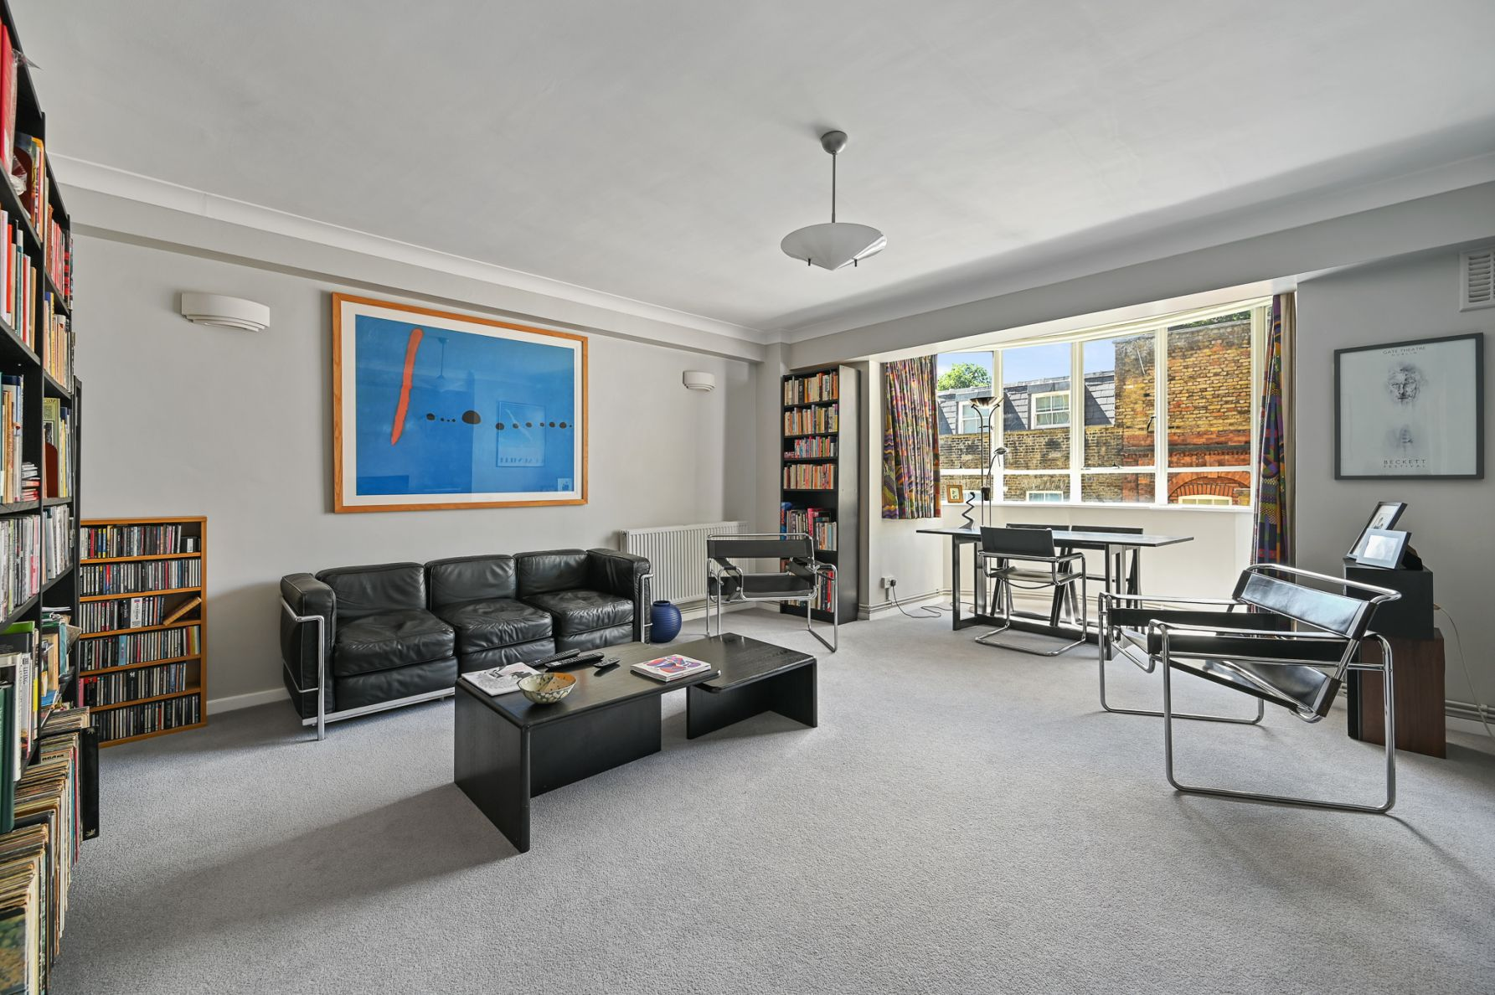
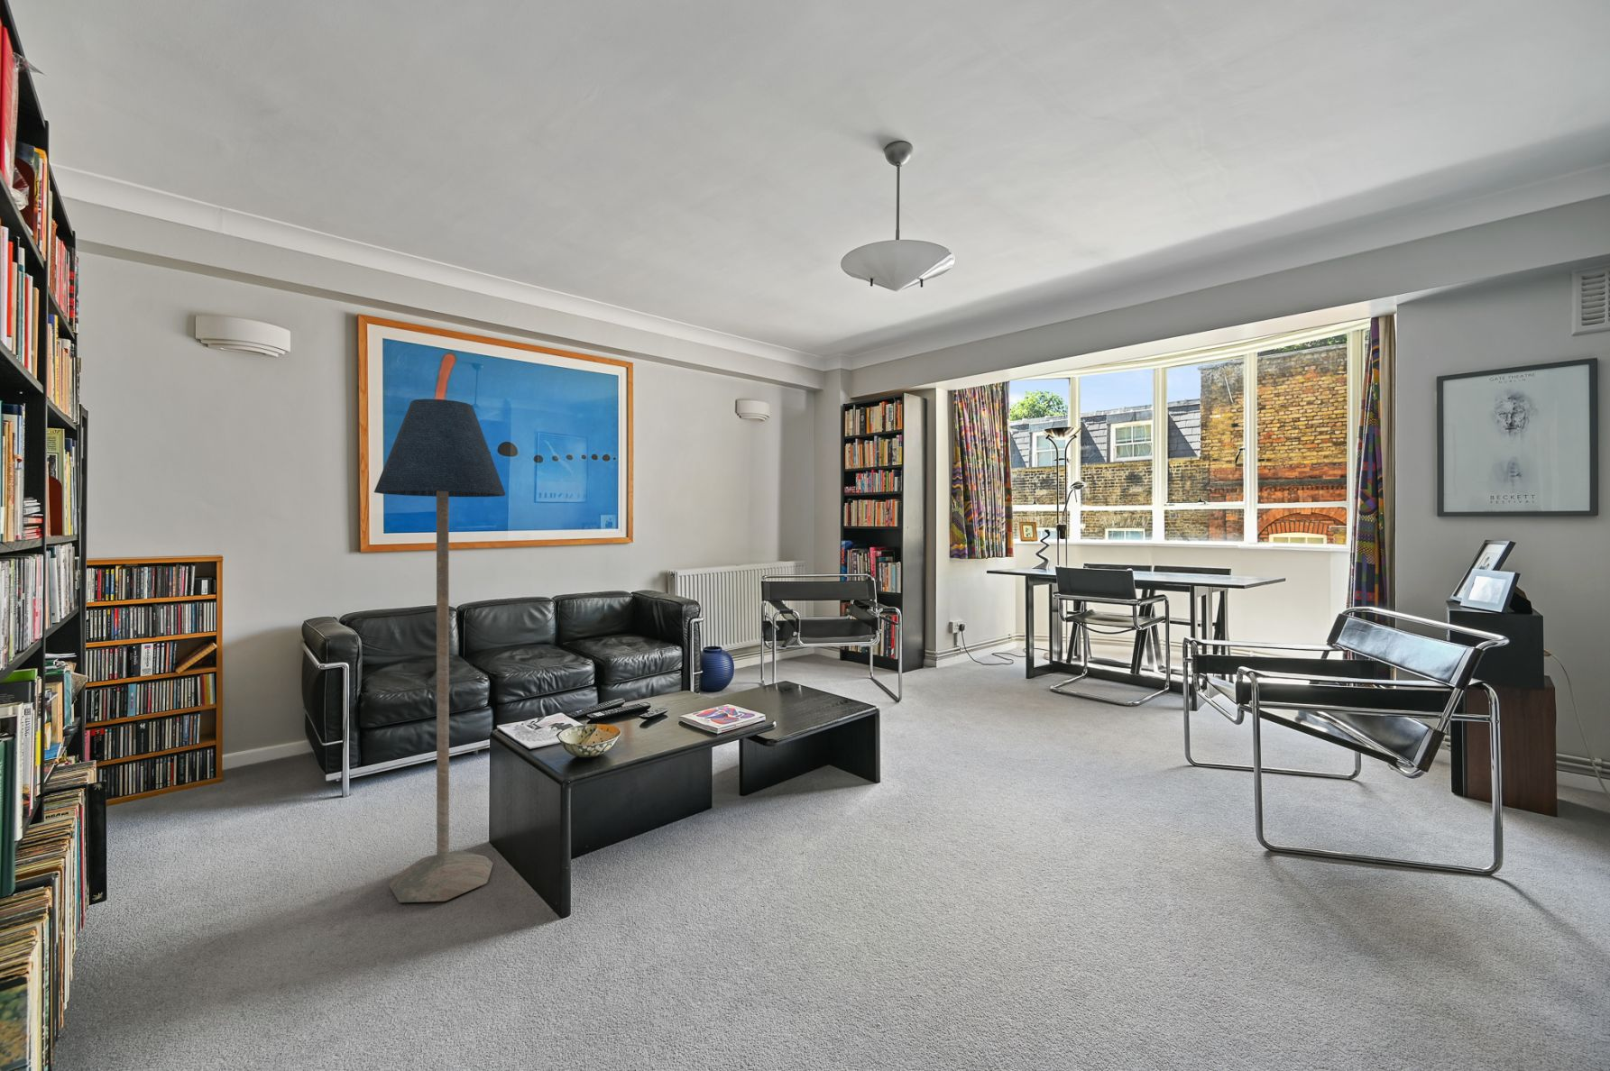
+ floor lamp (443, 641)
